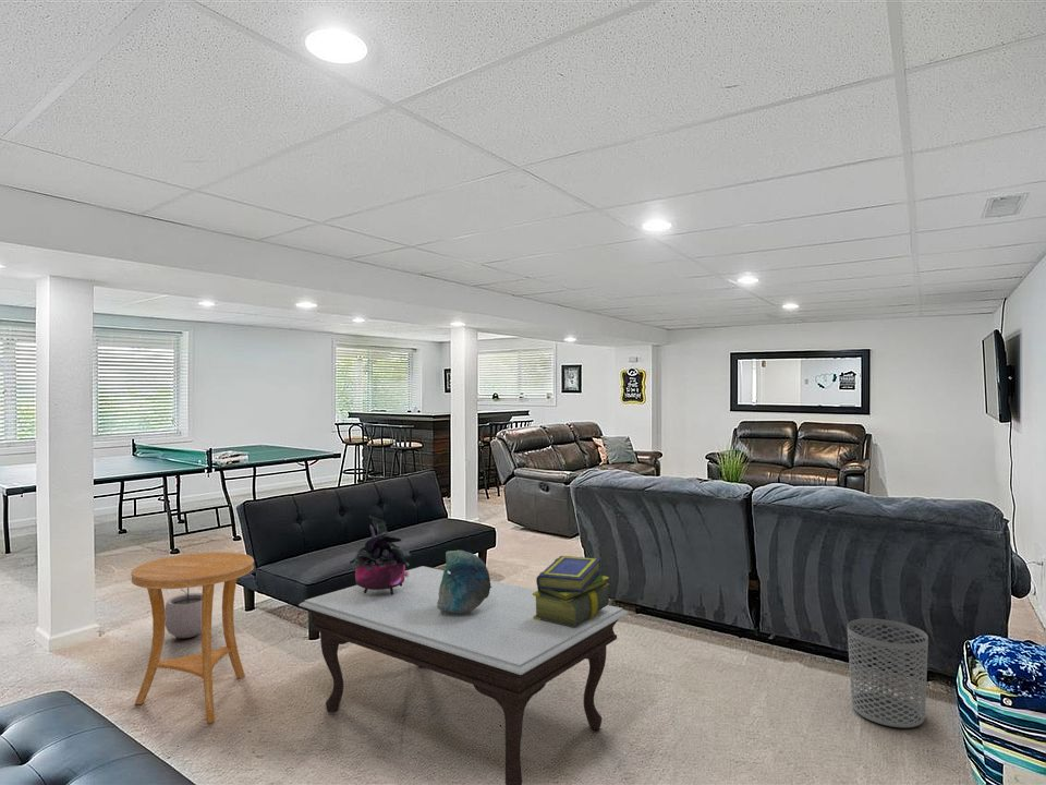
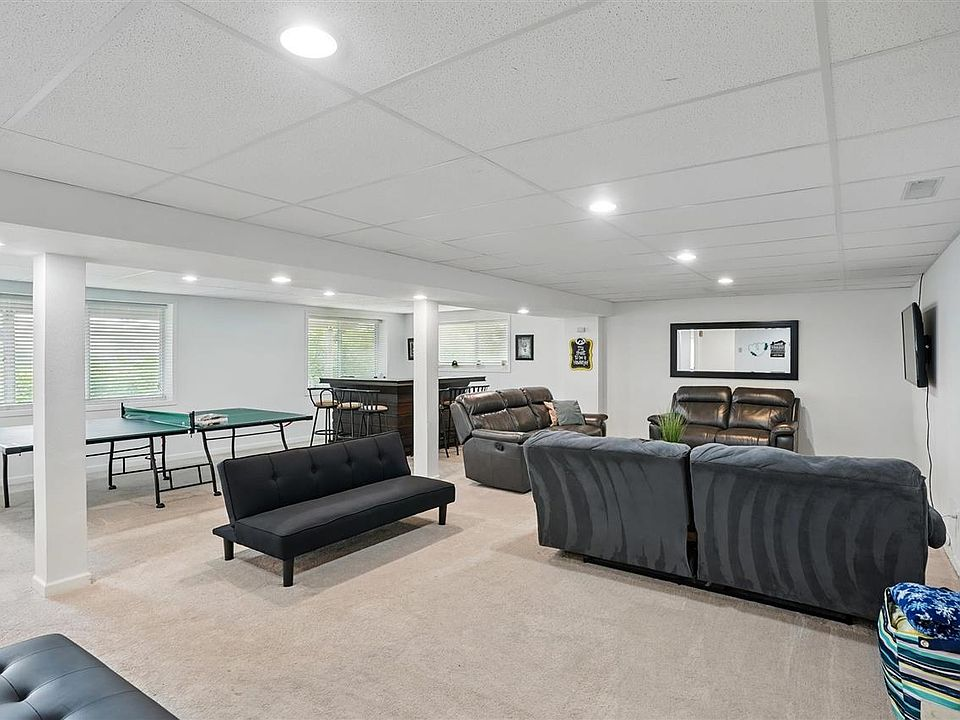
- side table (202, 631)
- decorative bowl (460, 580)
- potted plant (382, 552)
- coffee table (460, 661)
- stack of books (571, 588)
- waste bin (887, 672)
- plant pot (187, 608)
